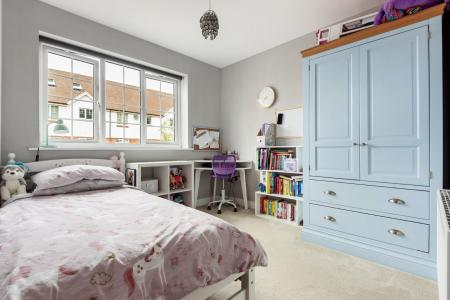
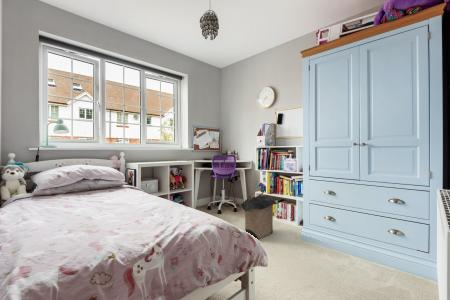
+ laundry hamper (259, 210)
